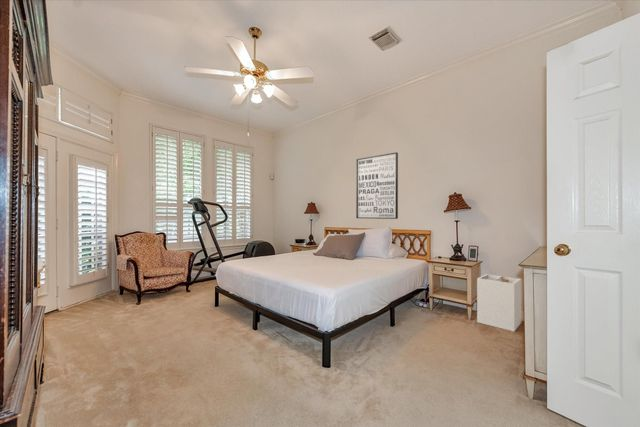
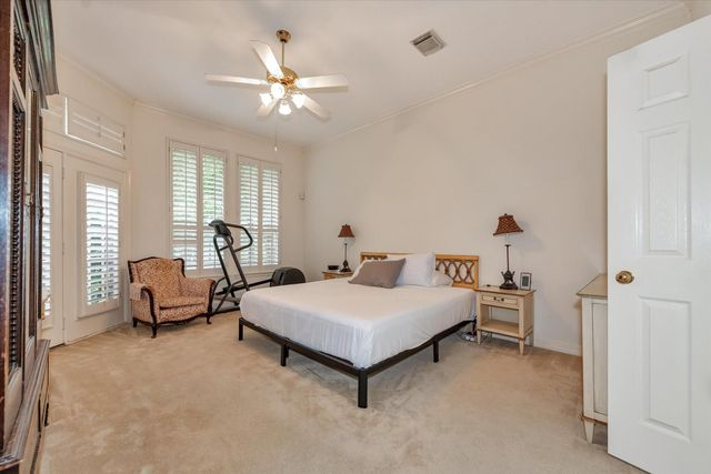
- wall art (375, 187)
- laundry hamper (499, 300)
